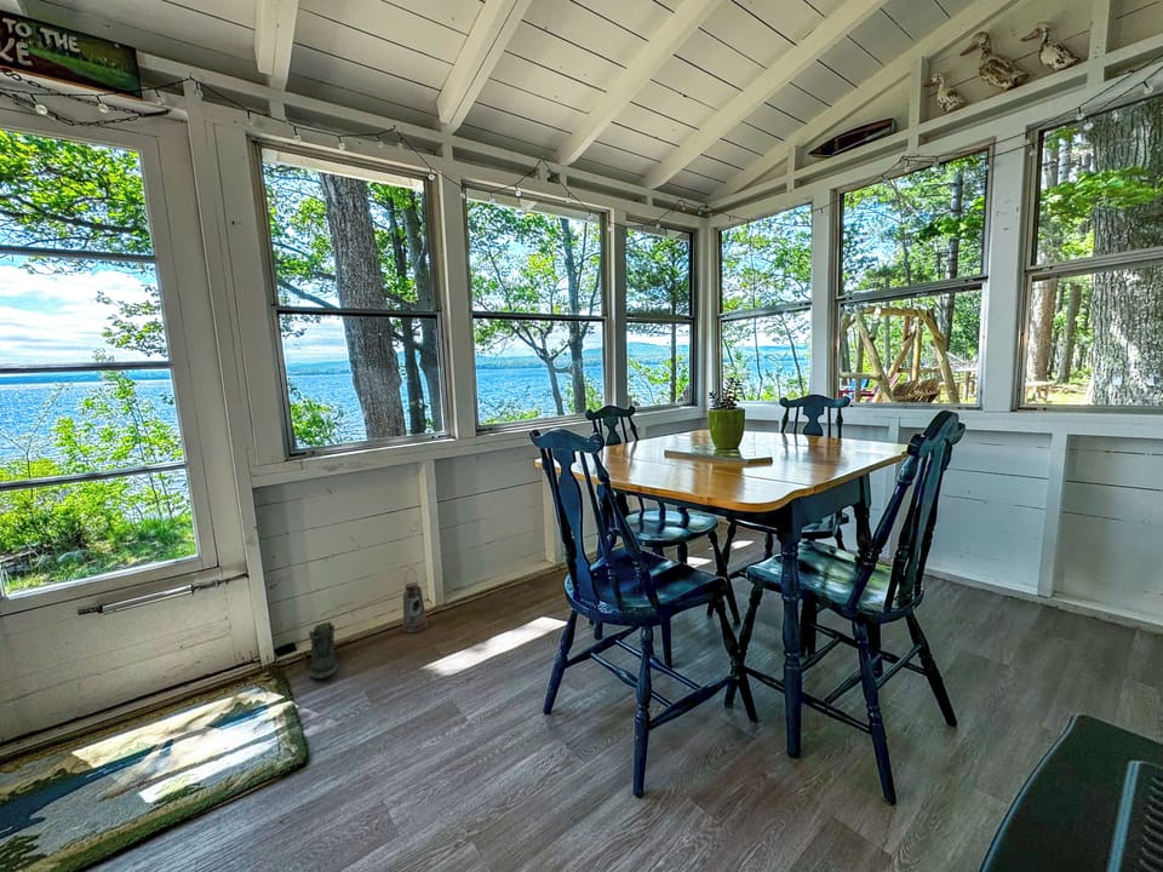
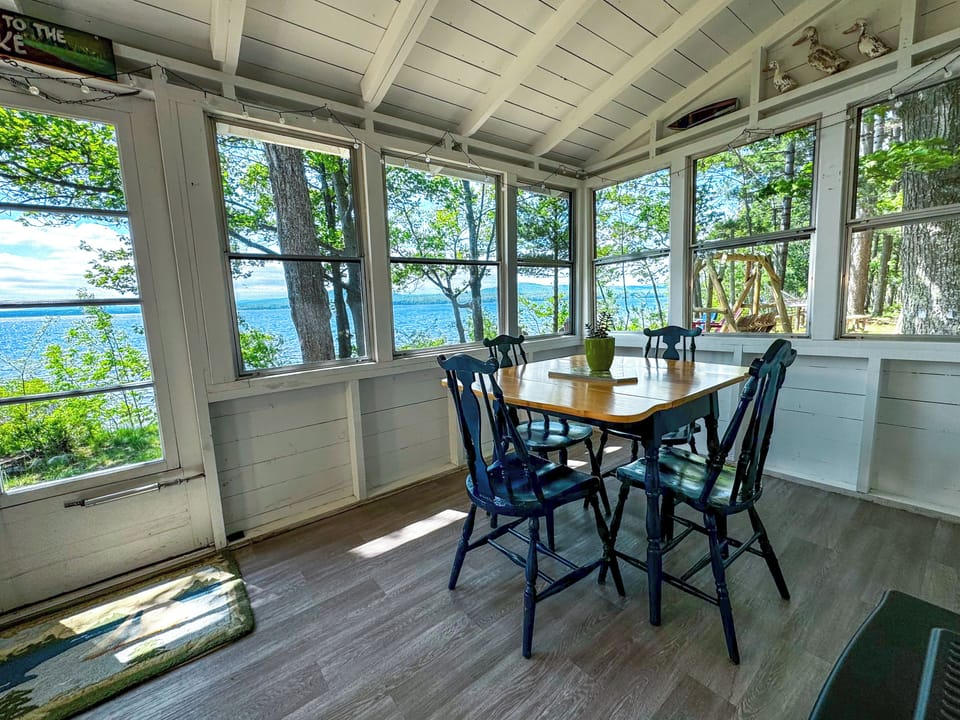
- sneaker (321, 647)
- lantern (412, 597)
